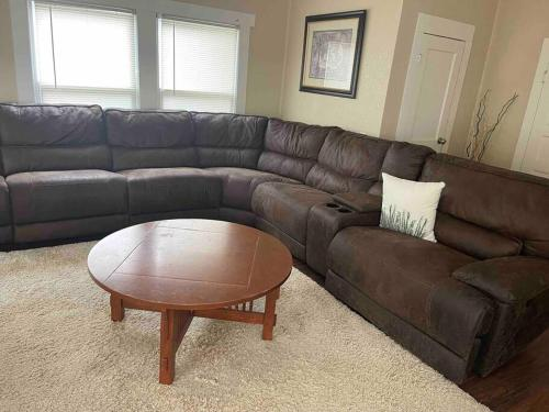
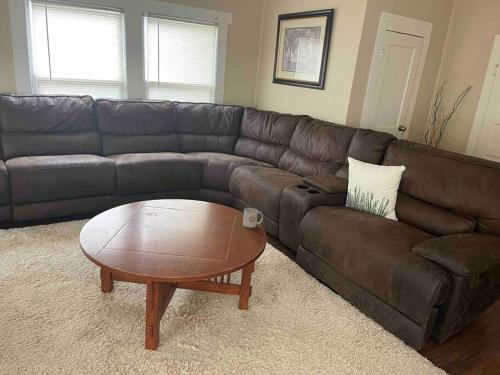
+ mug (253, 217)
